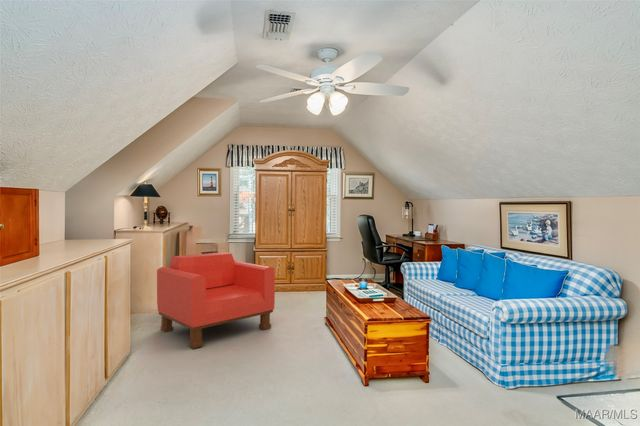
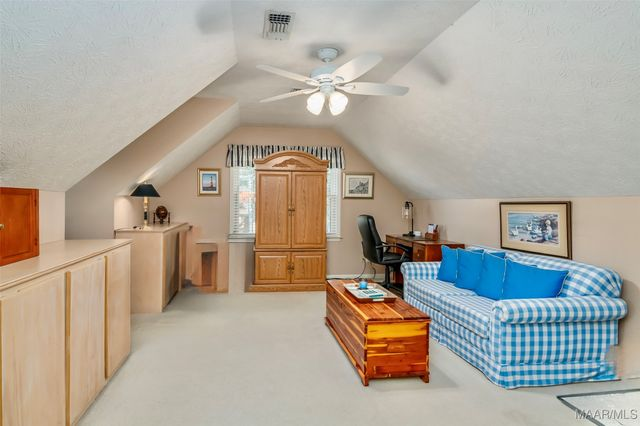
- armchair (216, 293)
